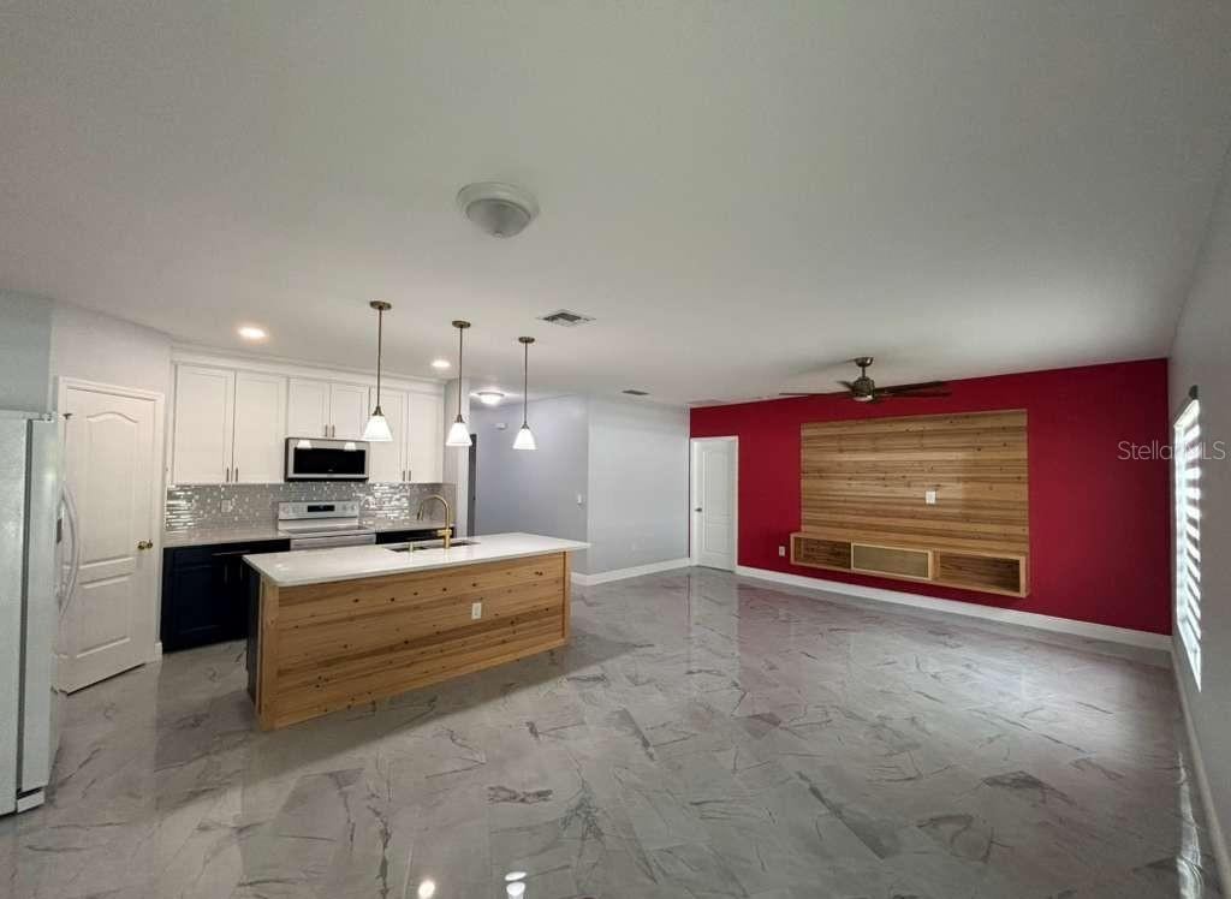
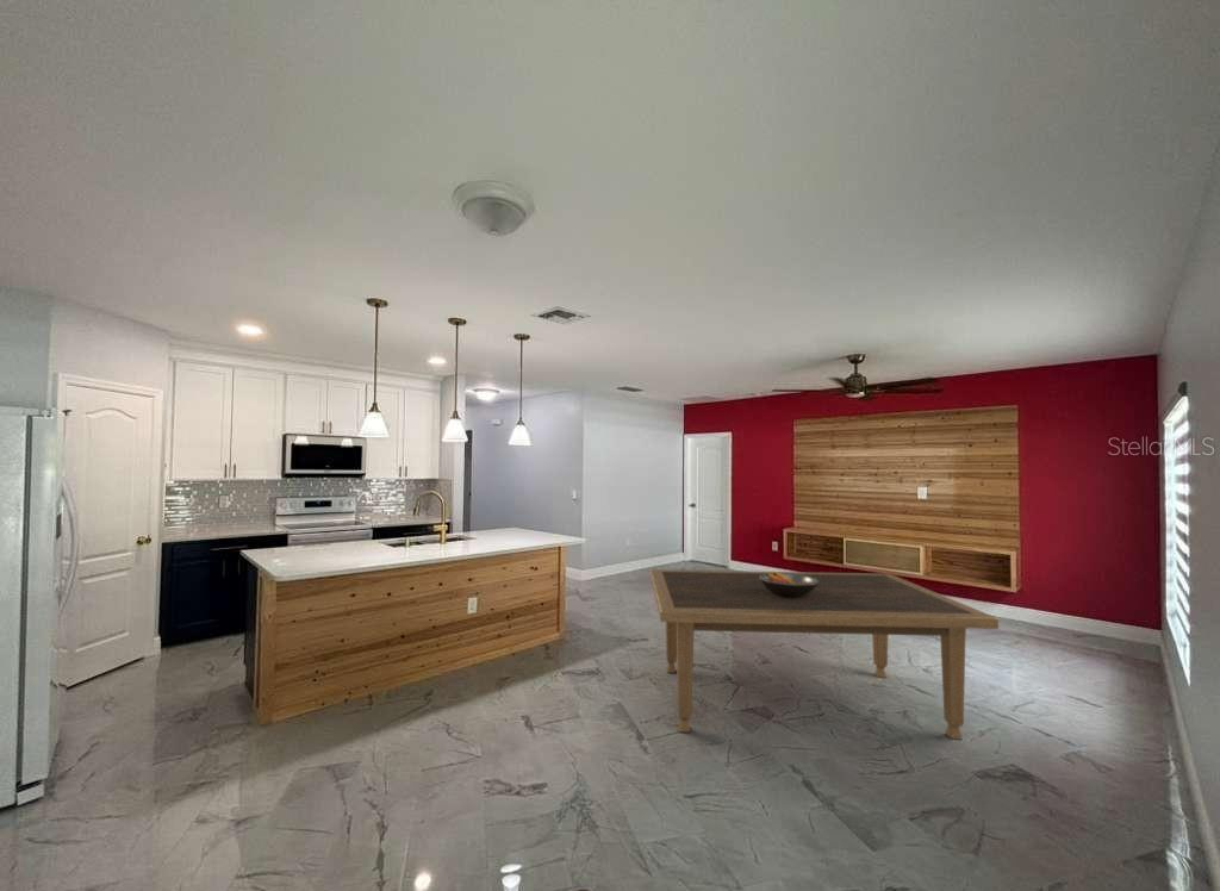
+ fruit bowl (789, 584)
+ dining table (793, 631)
